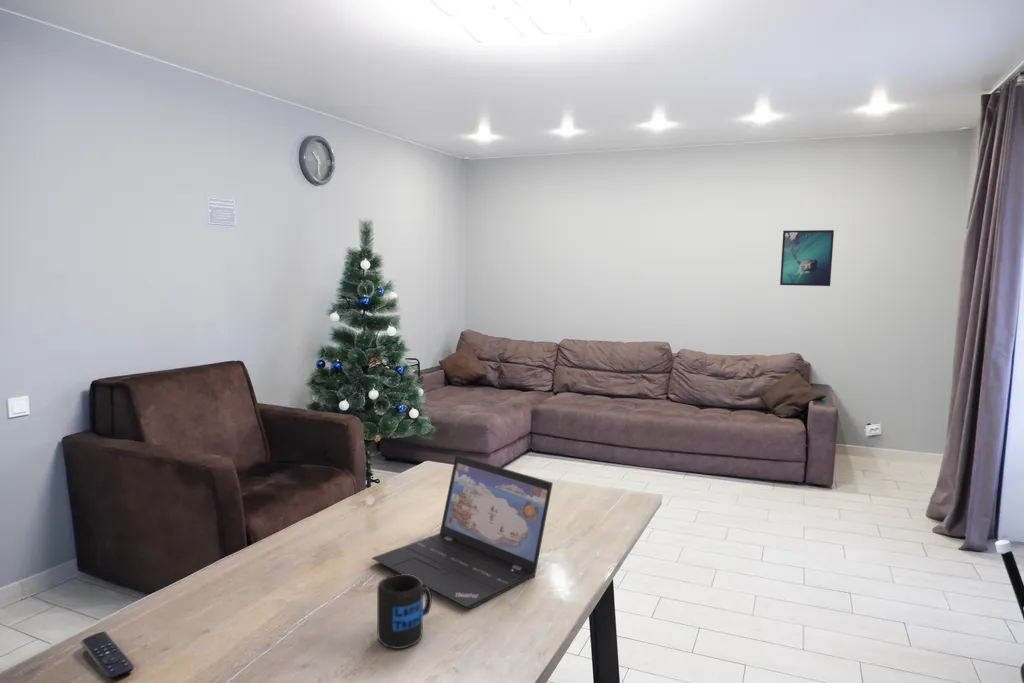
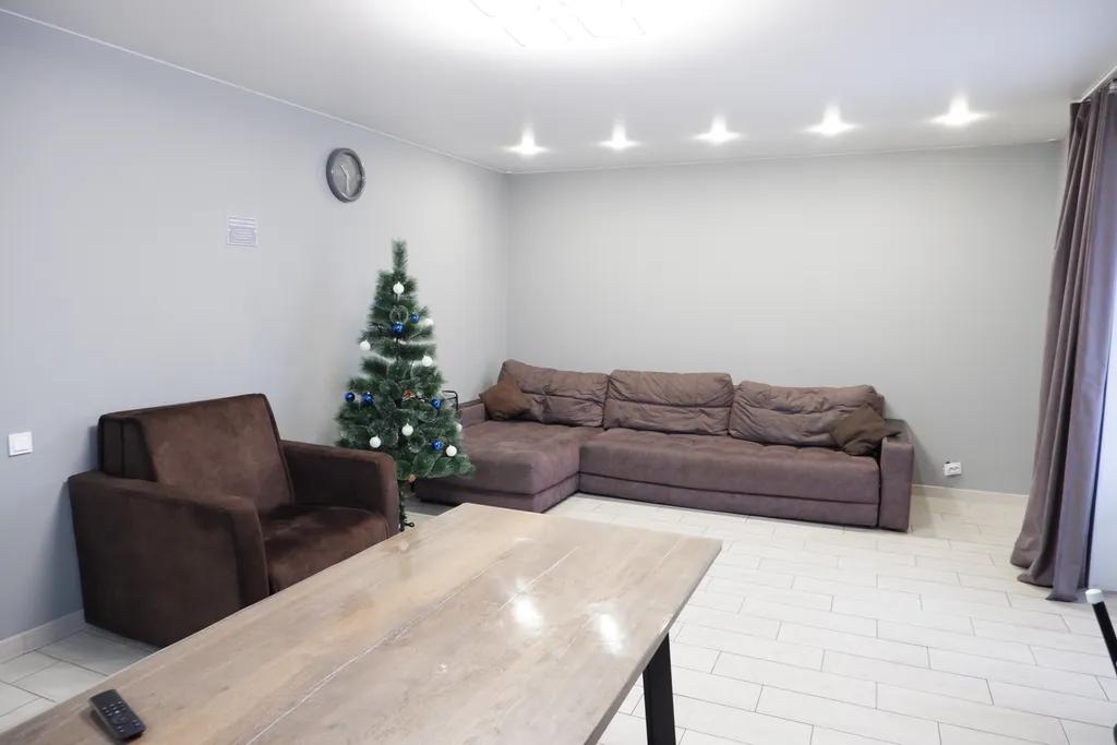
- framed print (806, 258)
- laptop (461, 522)
- mug (406, 608)
